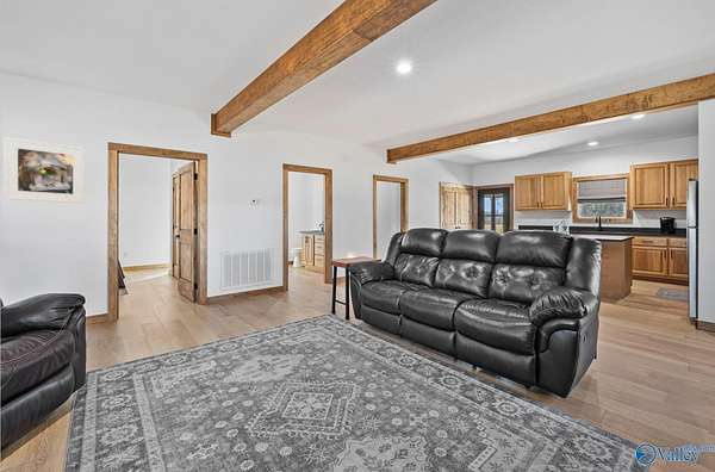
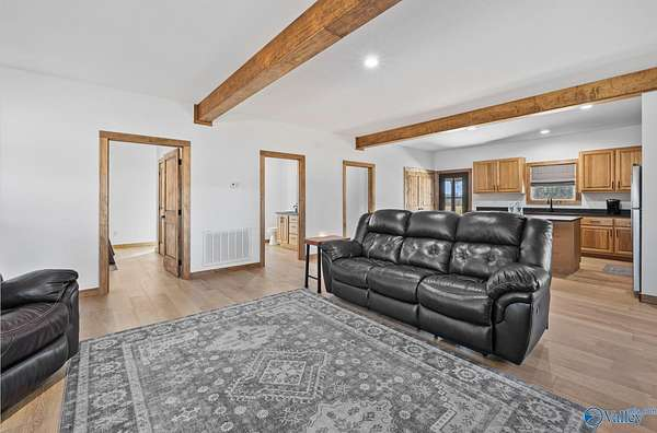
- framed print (46, 172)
